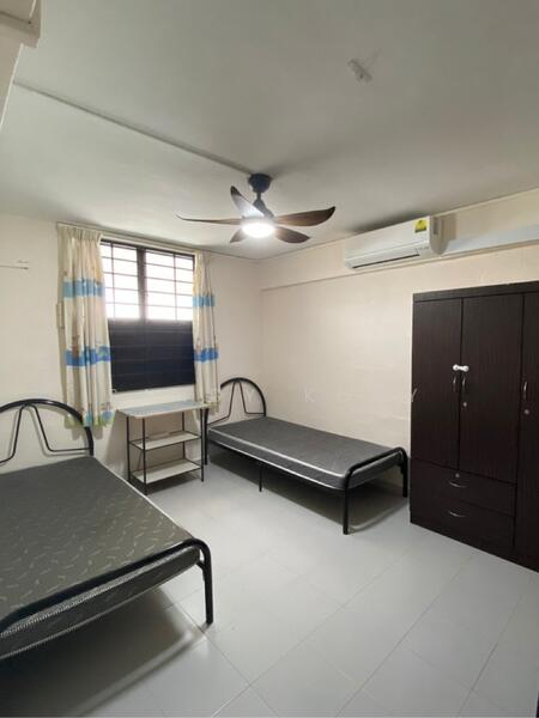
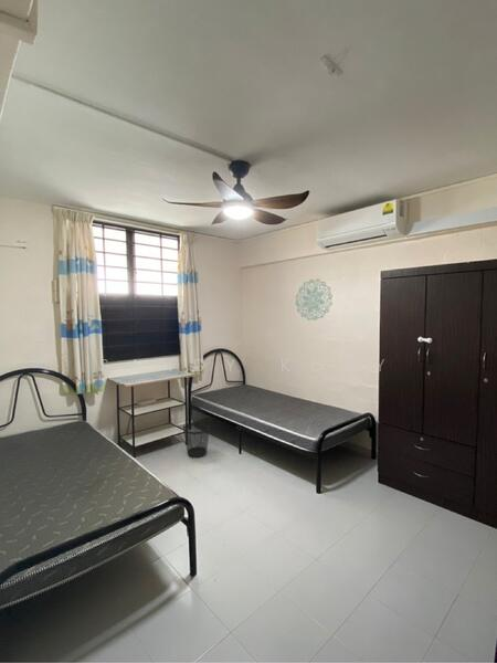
+ wastebasket (197, 440)
+ wall decoration (313, 298)
